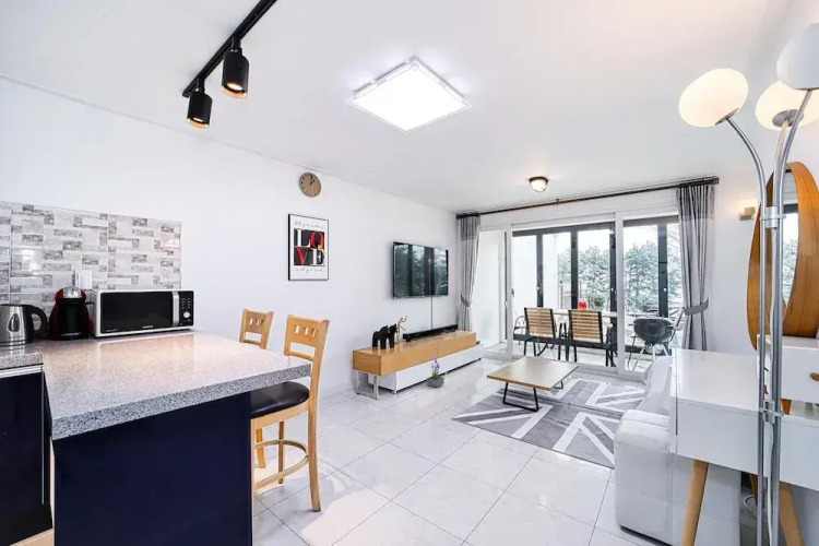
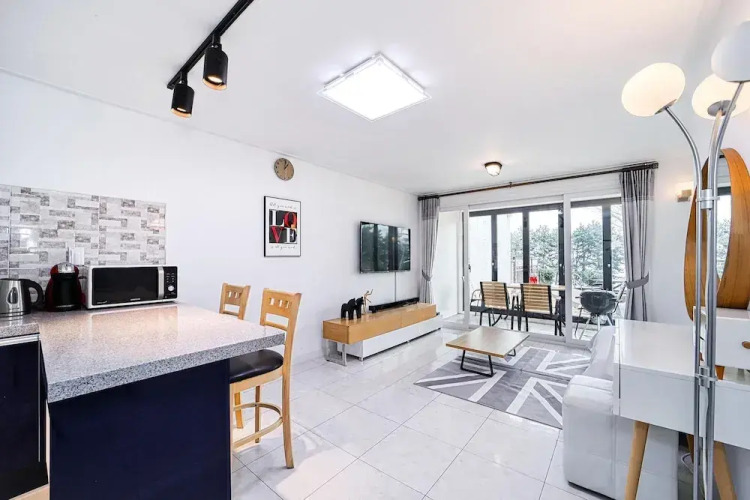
- potted plant (435, 370)
